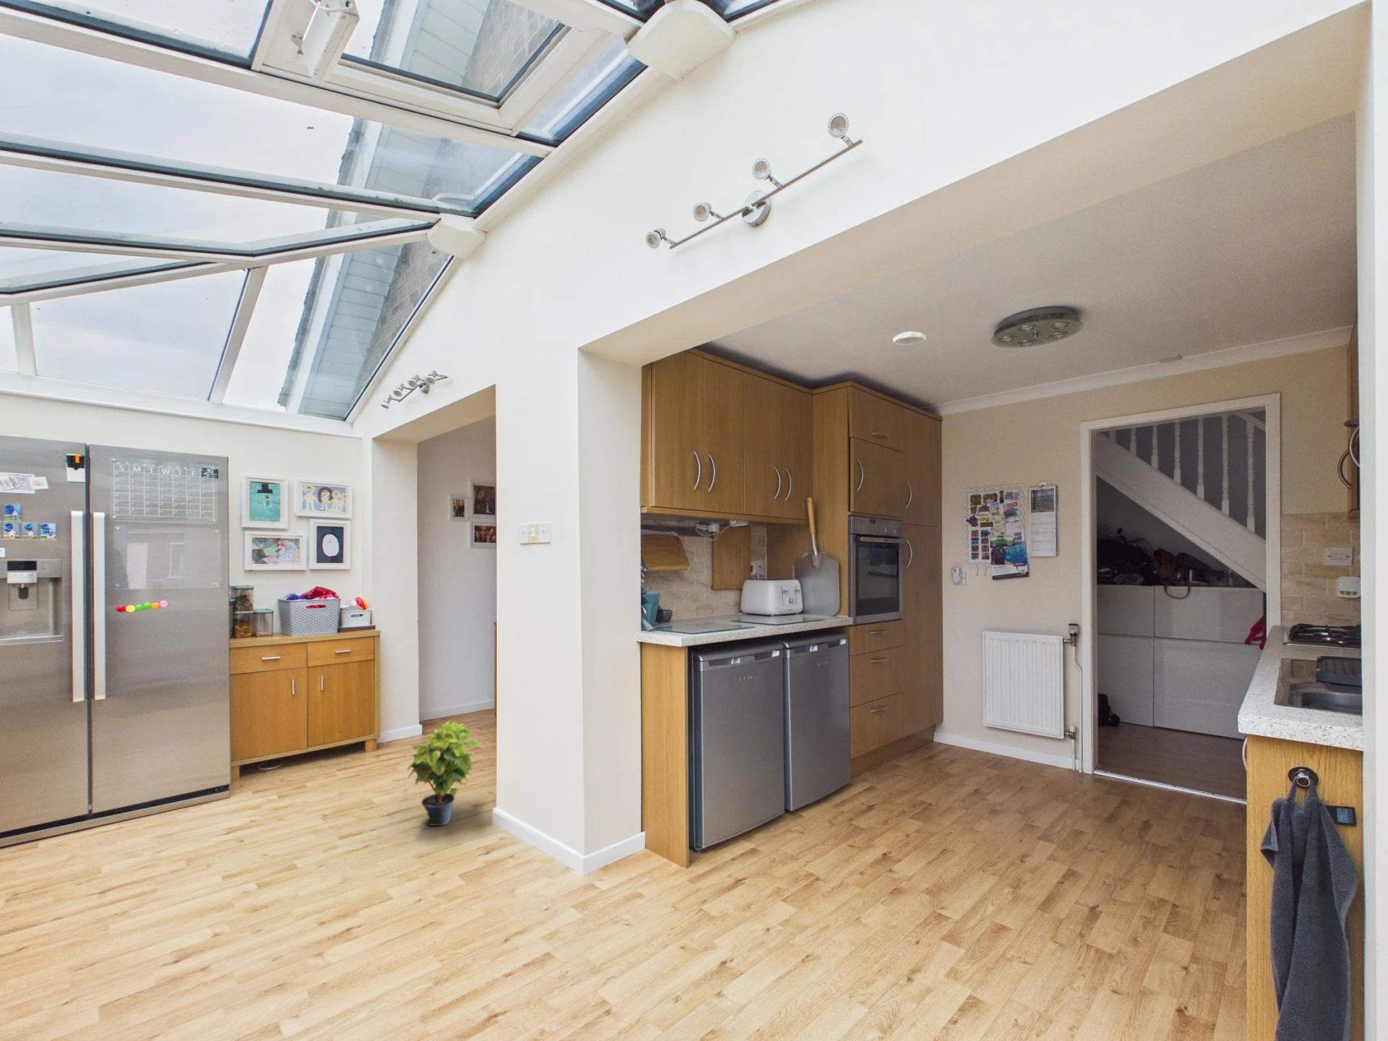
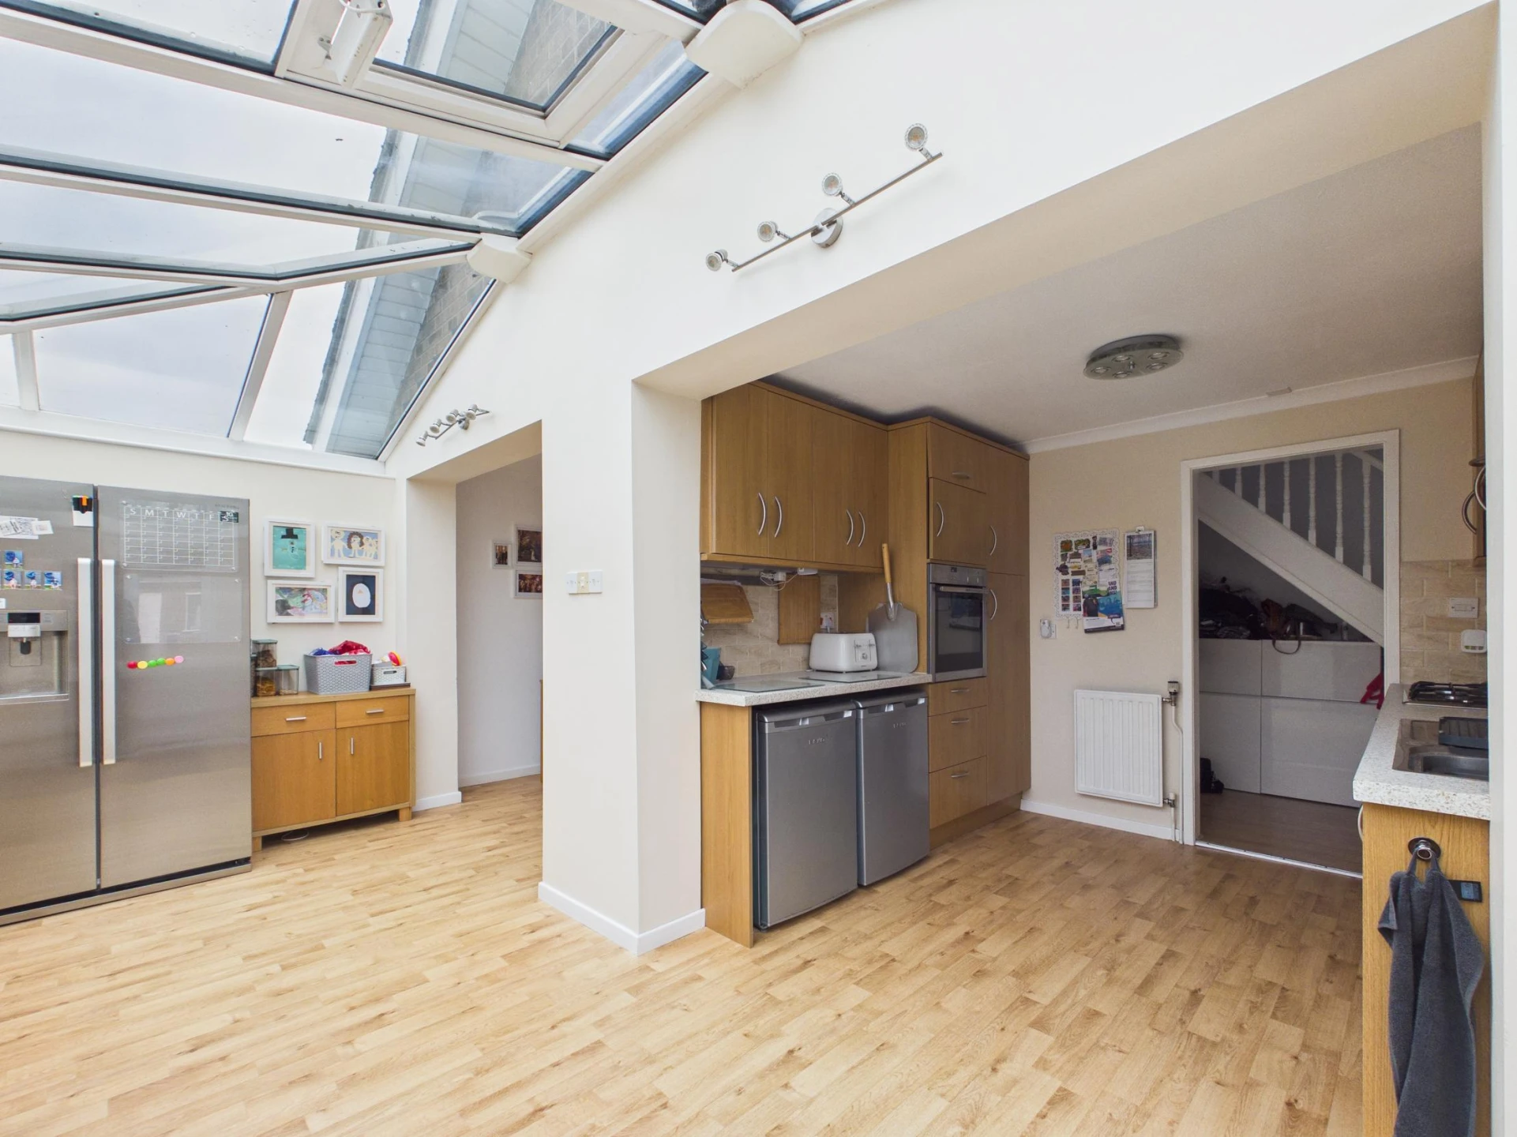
- smoke detector (909, 336)
- potted plant (442, 771)
